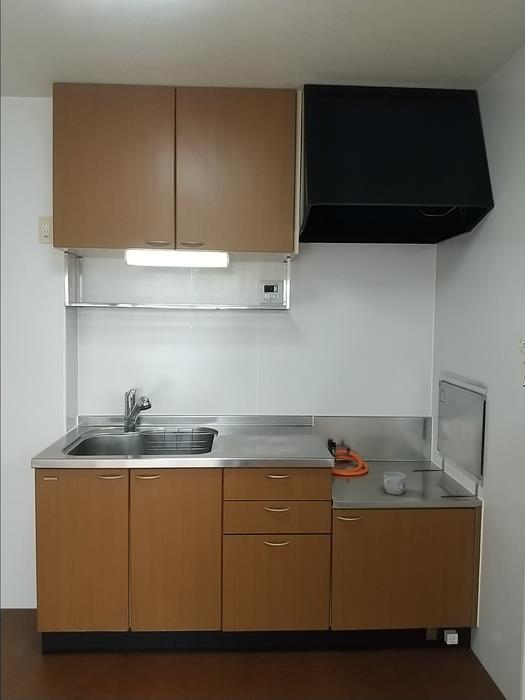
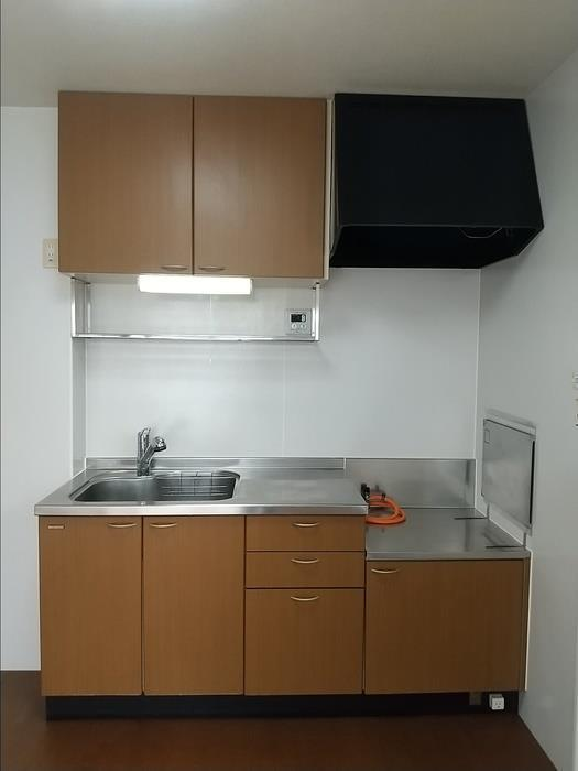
- mug (392, 483)
